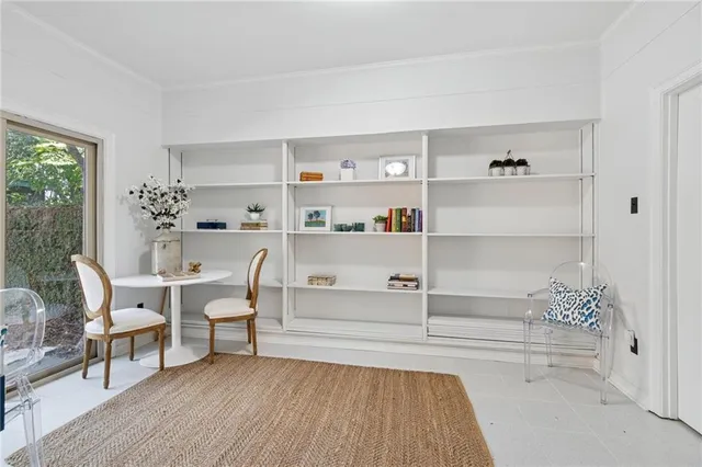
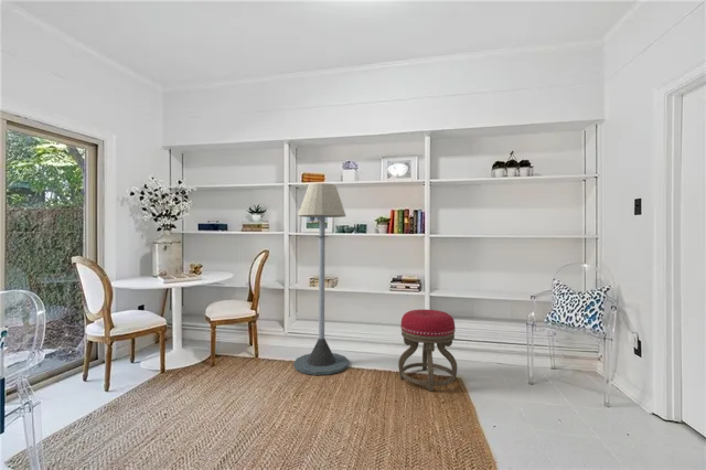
+ floor lamp (321, 275)
+ stool (427, 345)
